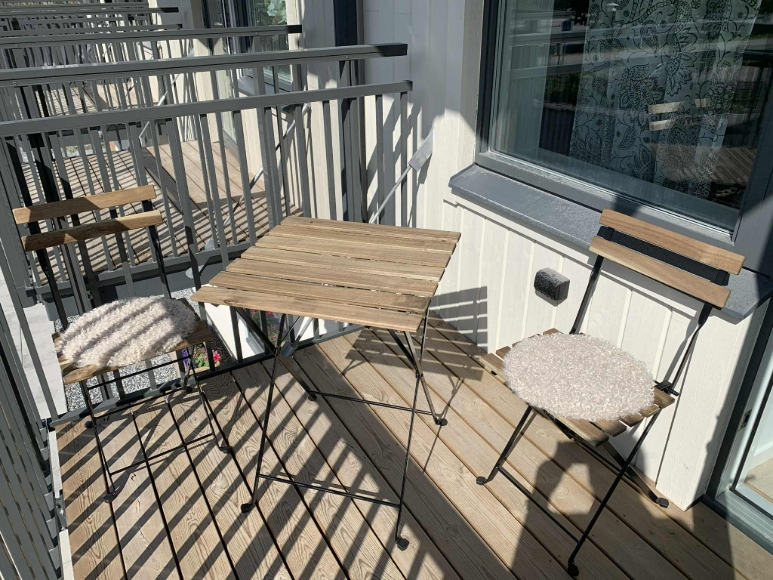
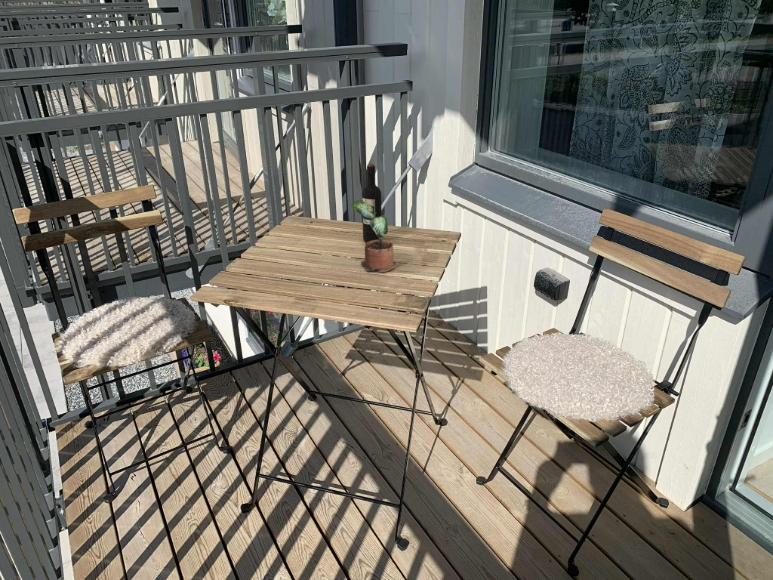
+ potted plant (376, 234)
+ wine bottle (371, 203)
